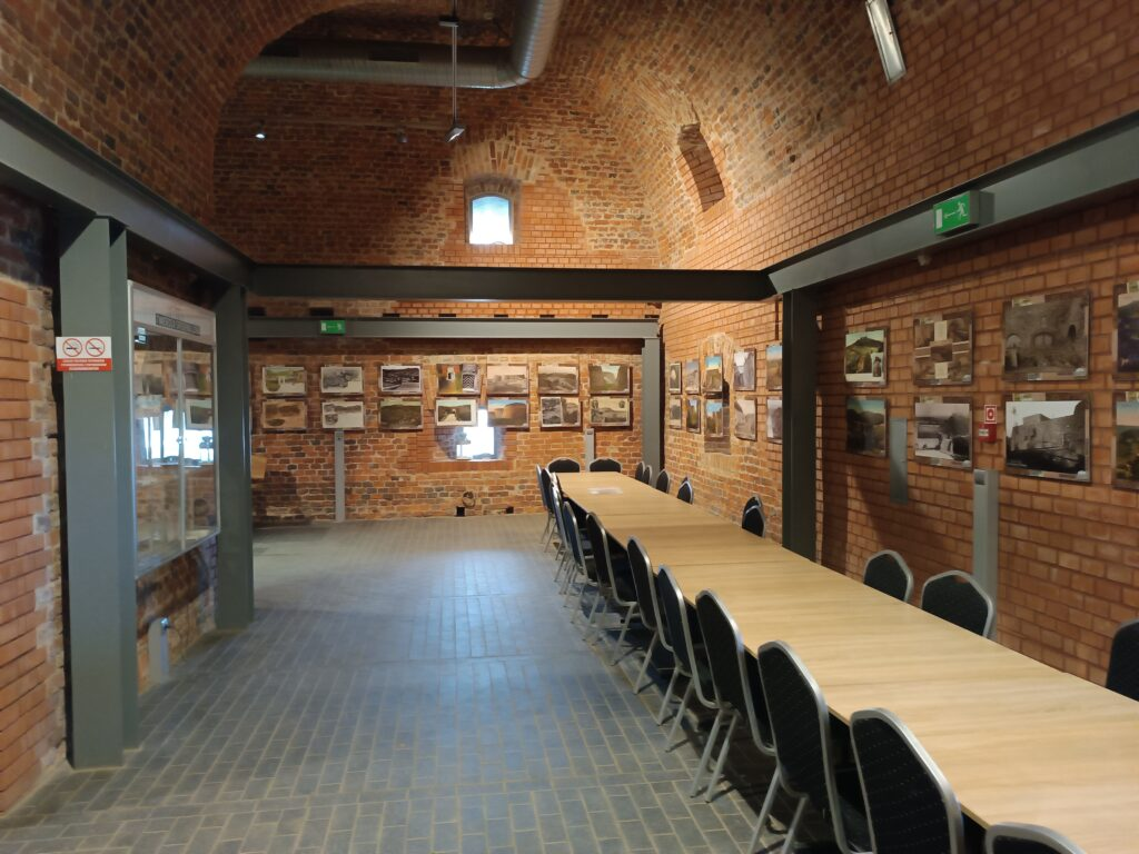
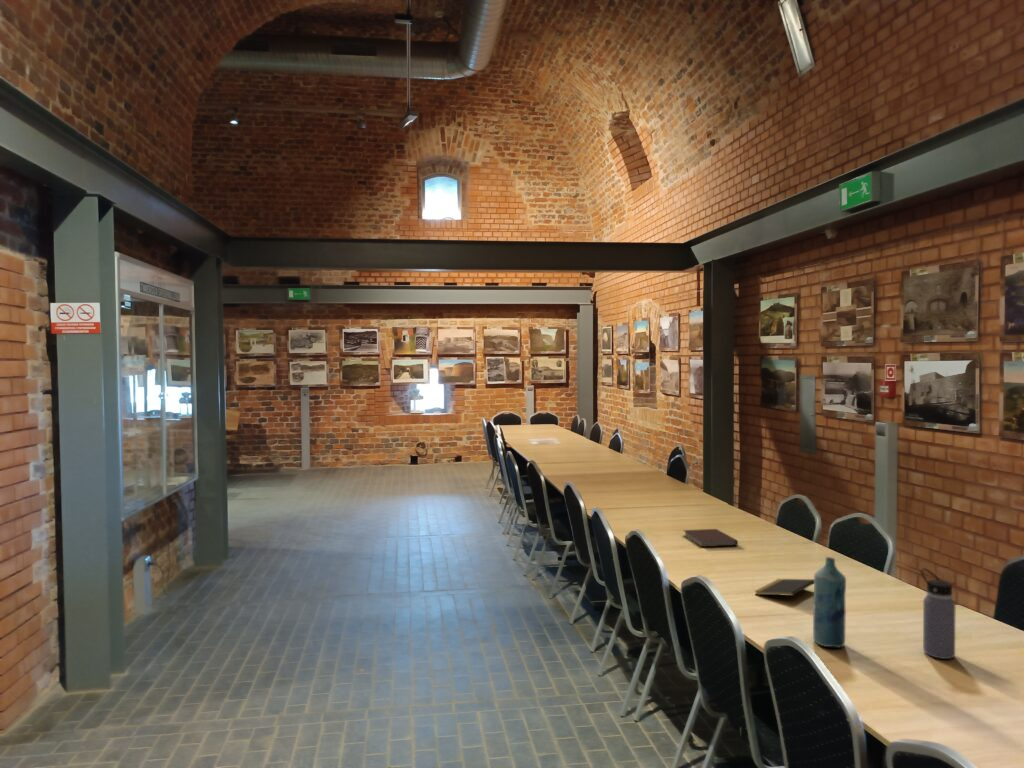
+ notebook (709, 537)
+ water bottle (937, 612)
+ bottle (829, 601)
+ notepad (785, 586)
